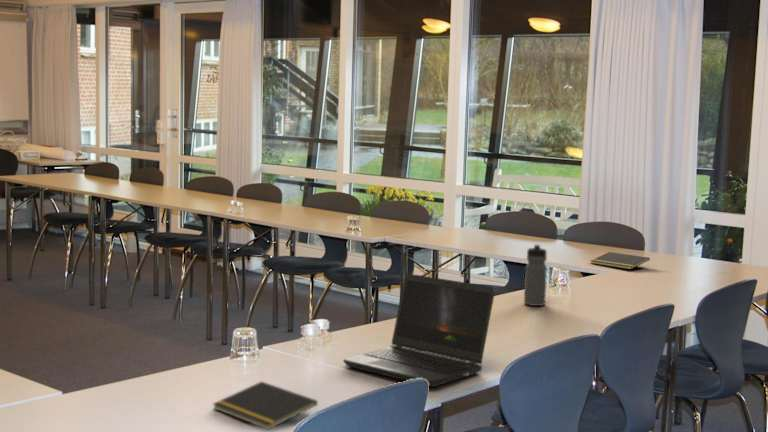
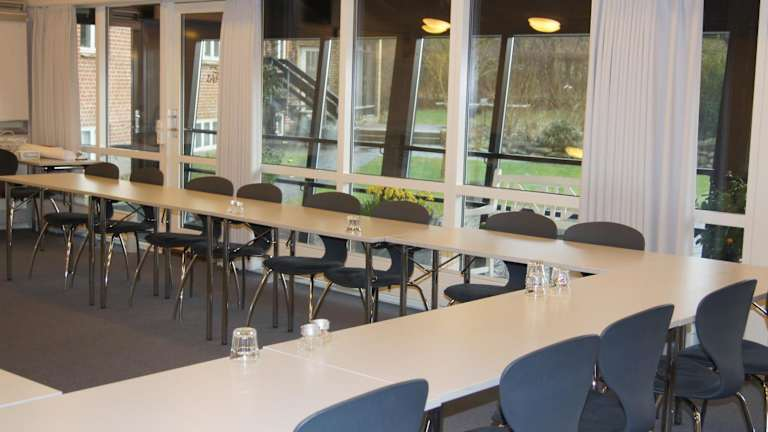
- notepad (619, 260)
- laptop computer (417, 326)
- water bottle (535, 274)
- notepad (264, 404)
